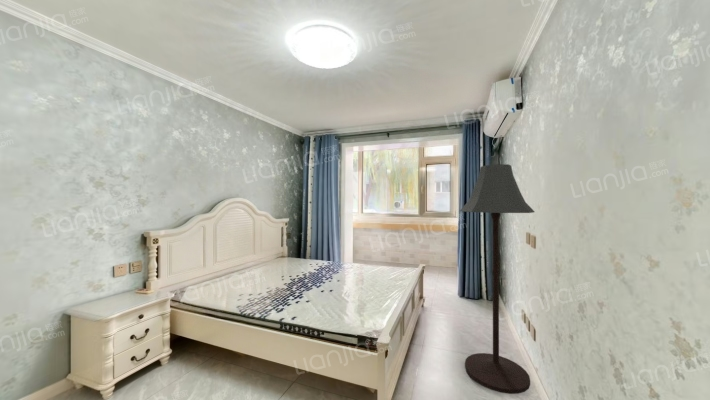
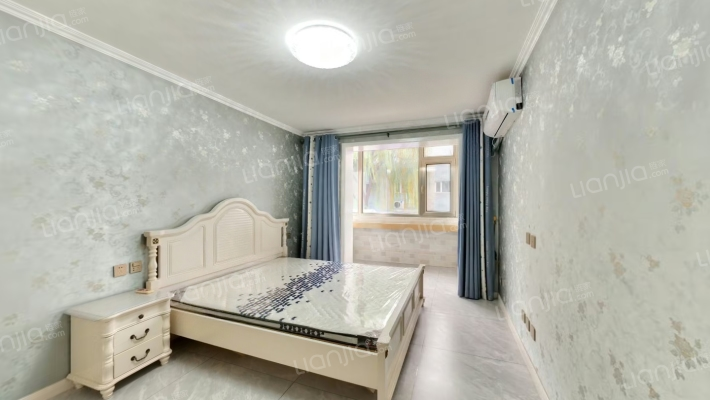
- floor lamp (495, 269)
